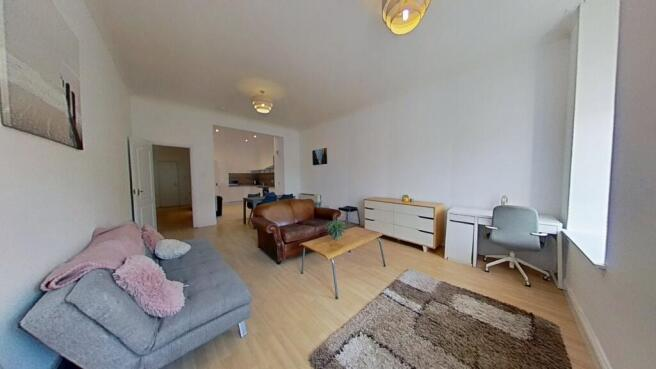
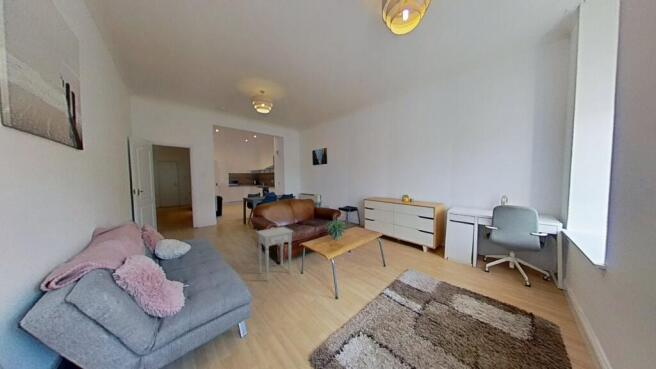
+ nightstand (280, 252)
